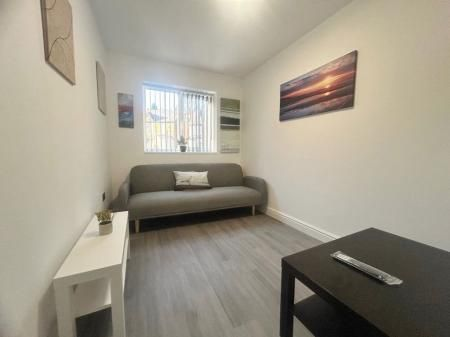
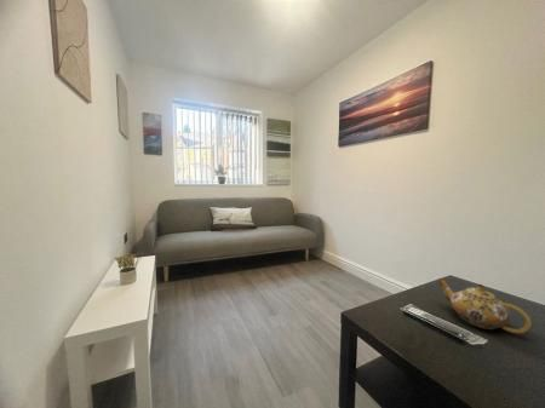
+ teapot (477, 301)
